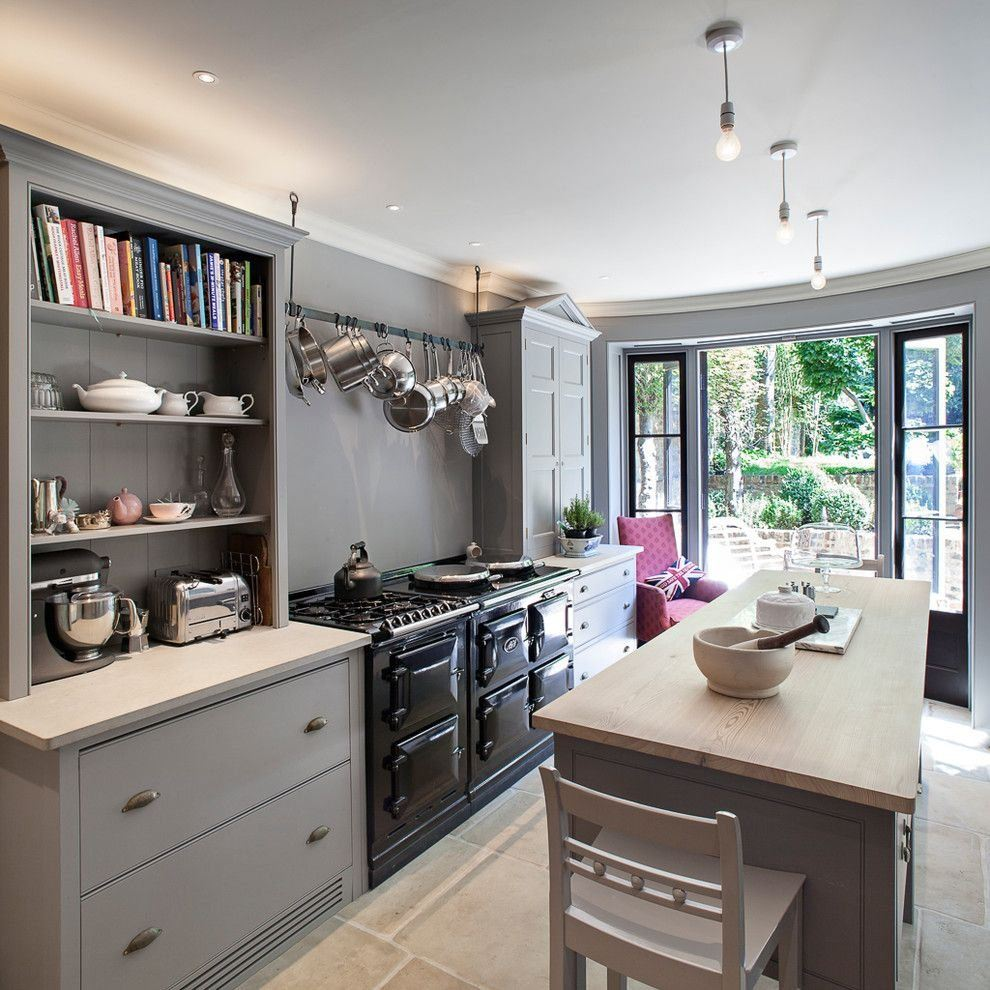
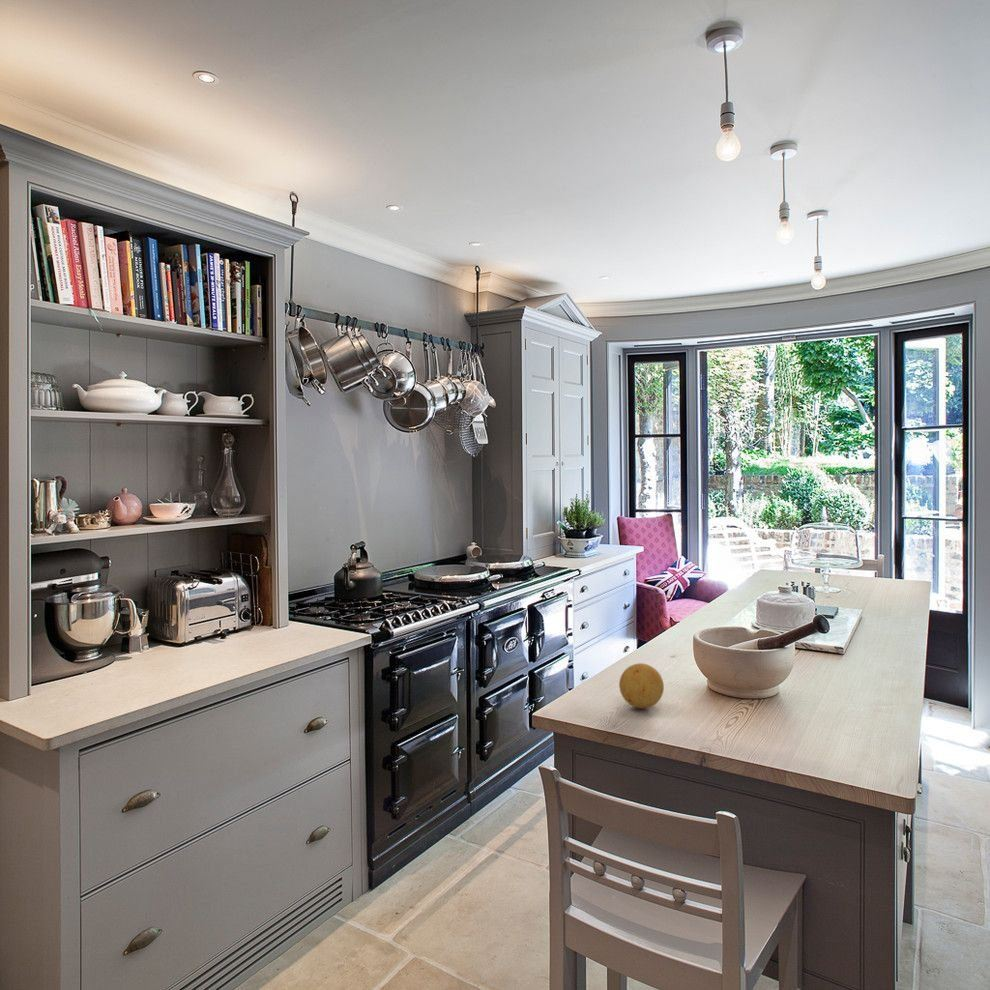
+ fruit (641, 685)
